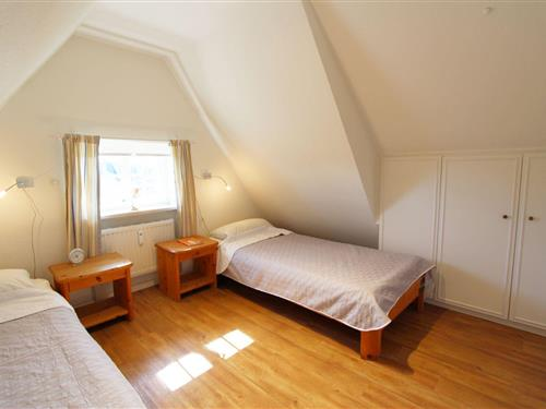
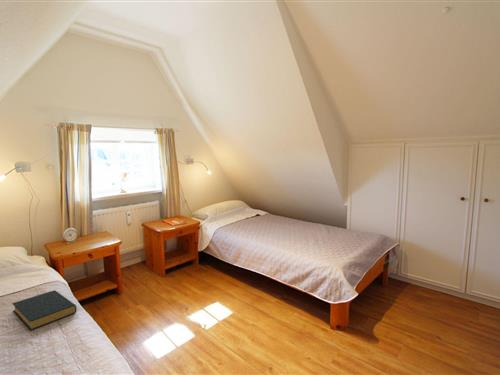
+ hardback book (44, 307)
